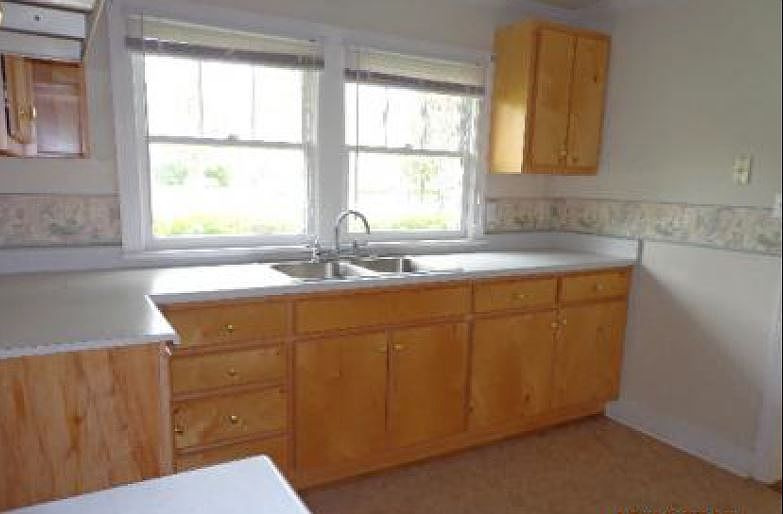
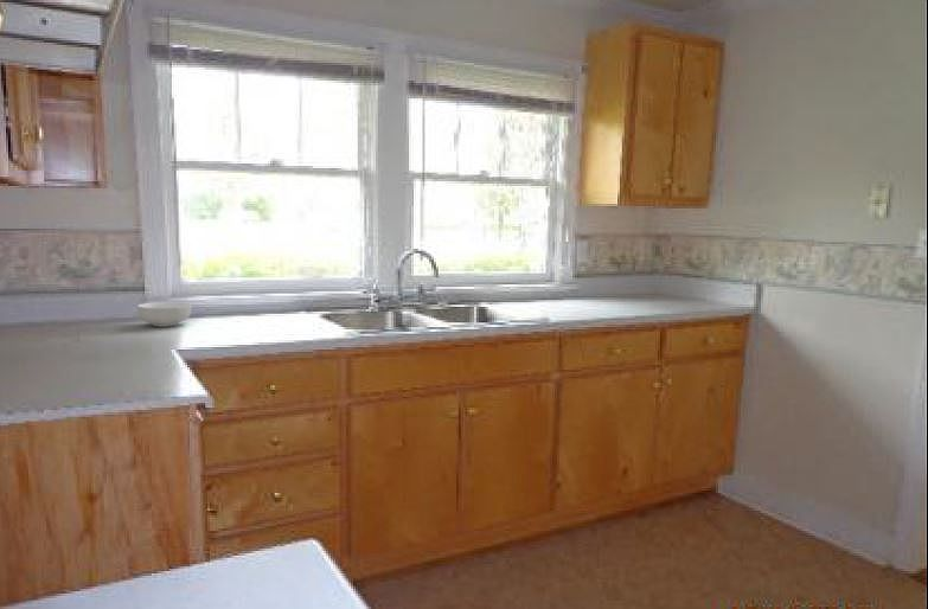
+ cereal bowl (165, 314)
